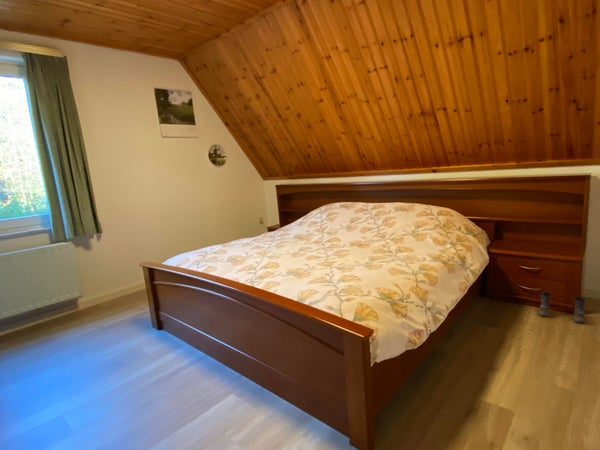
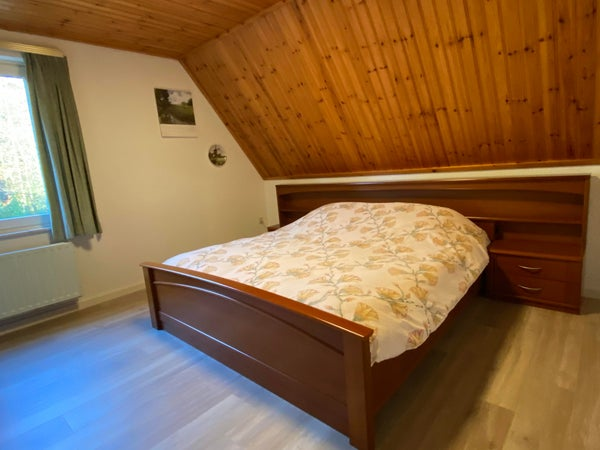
- boots (549, 307)
